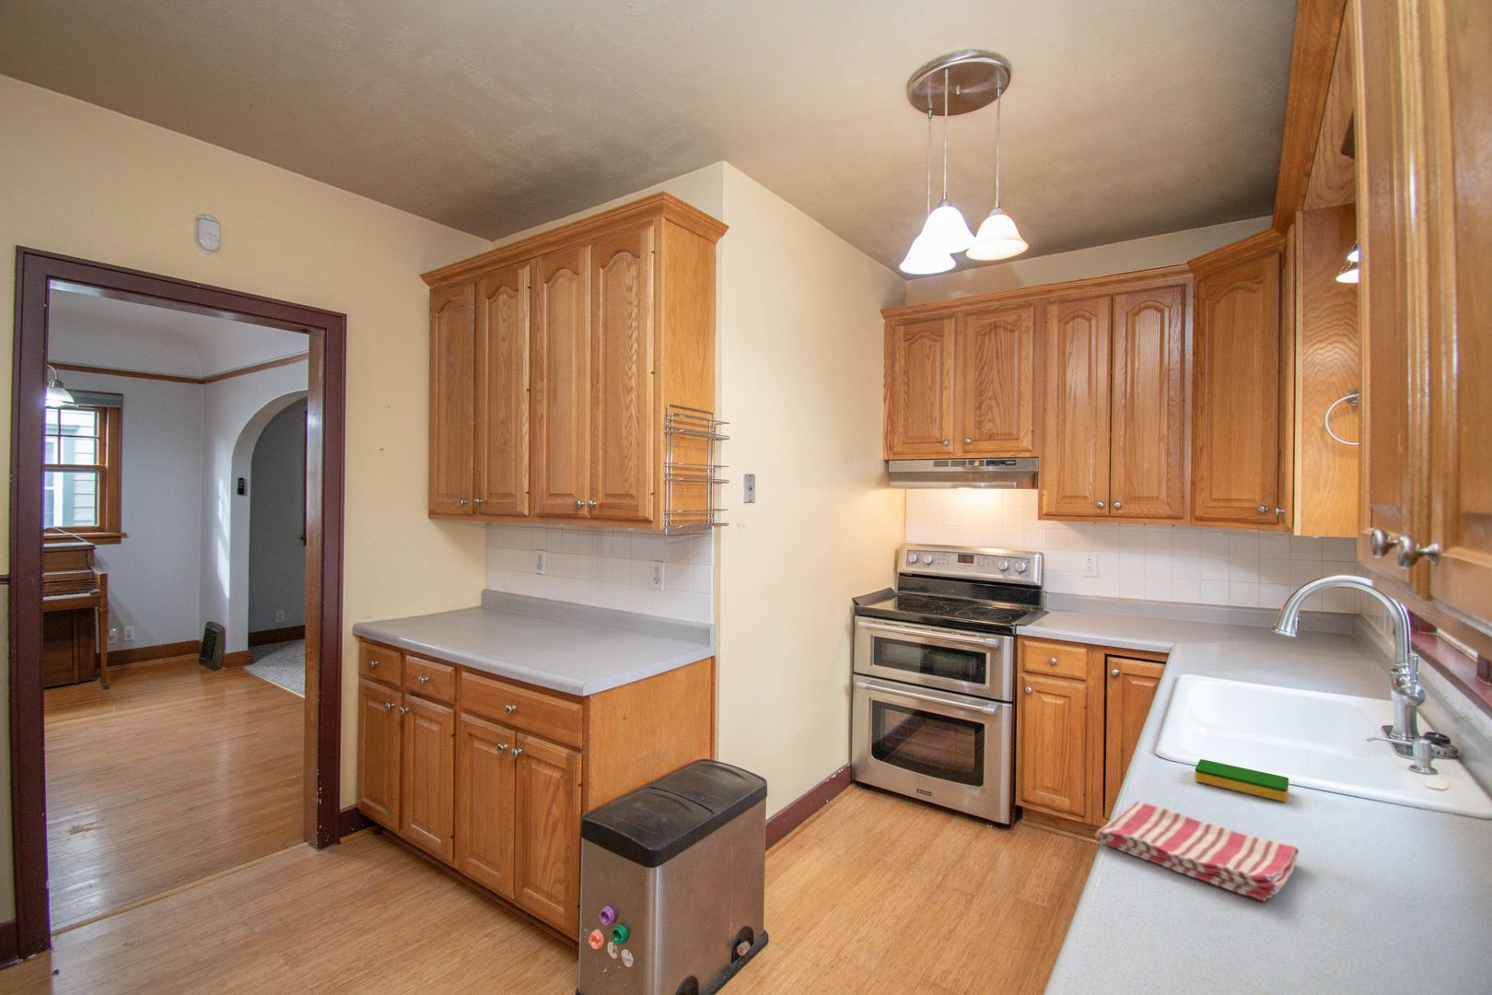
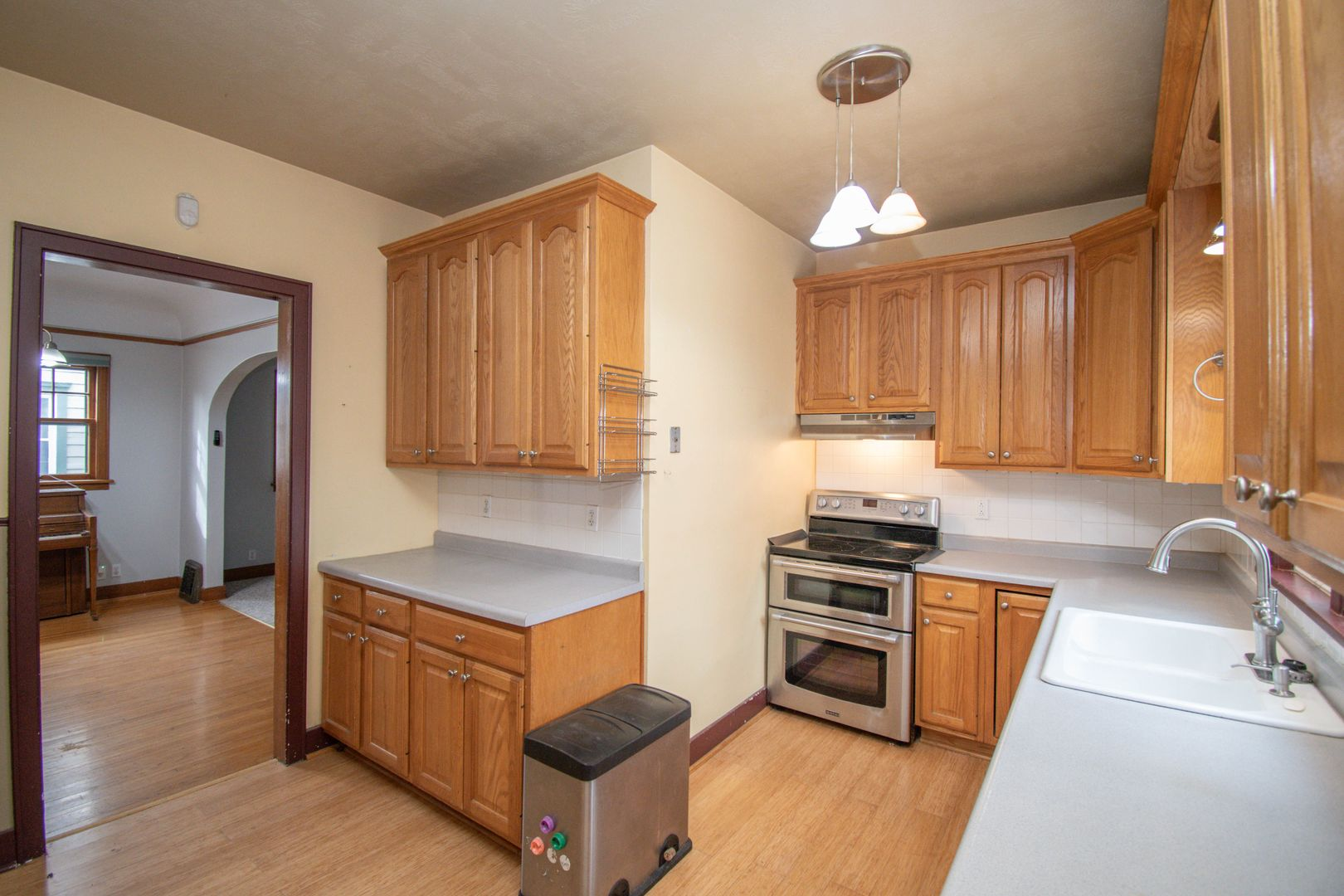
- dish towel (1193, 841)
- dish sponge (1241, 778)
